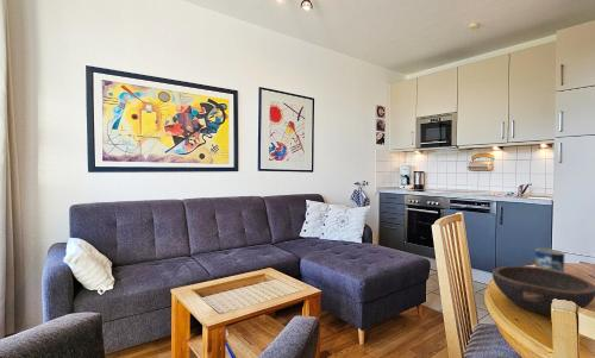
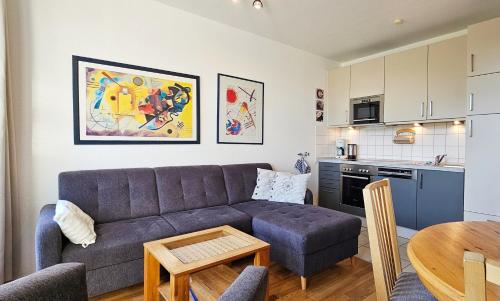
- mug (549, 260)
- bowl (539, 290)
